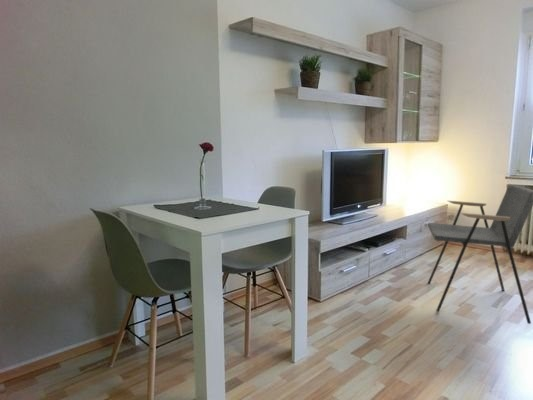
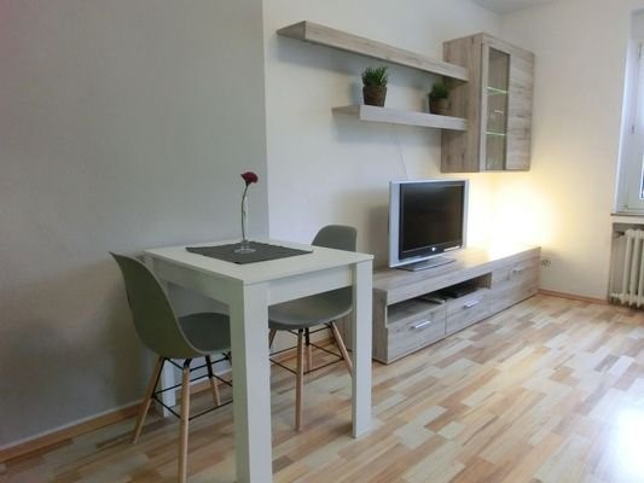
- armchair (474, 243)
